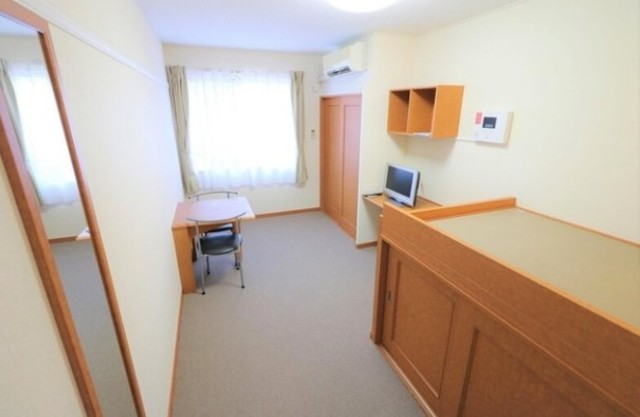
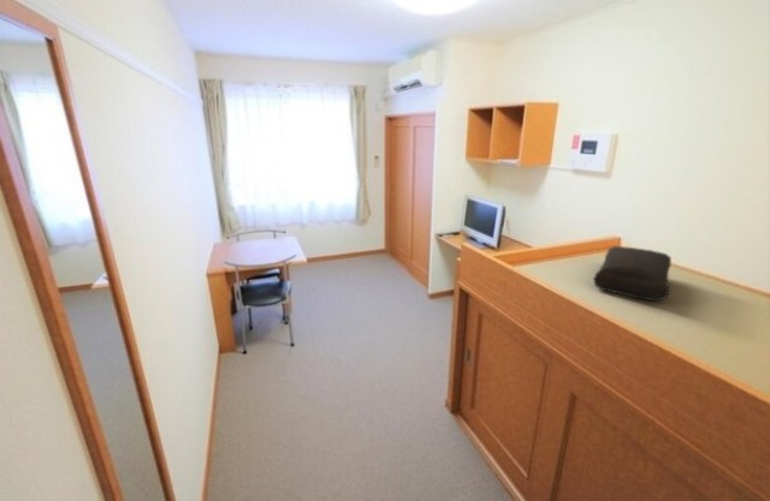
+ cushion (634, 268)
